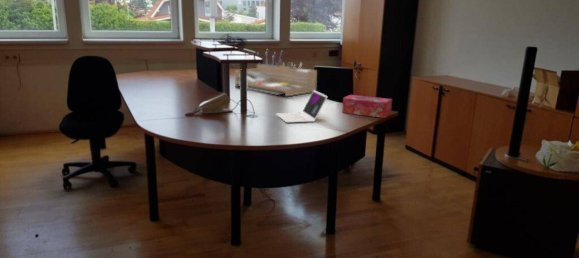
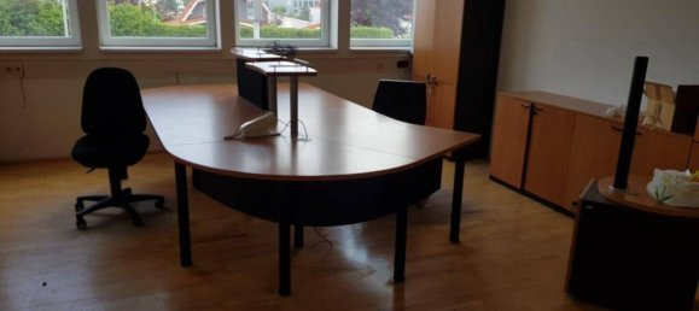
- tissue box (367, 105)
- desk organizer (275, 70)
- laptop (305, 105)
